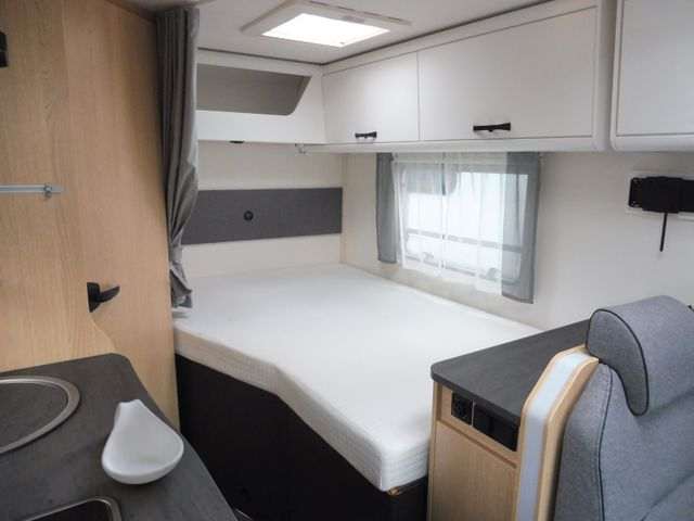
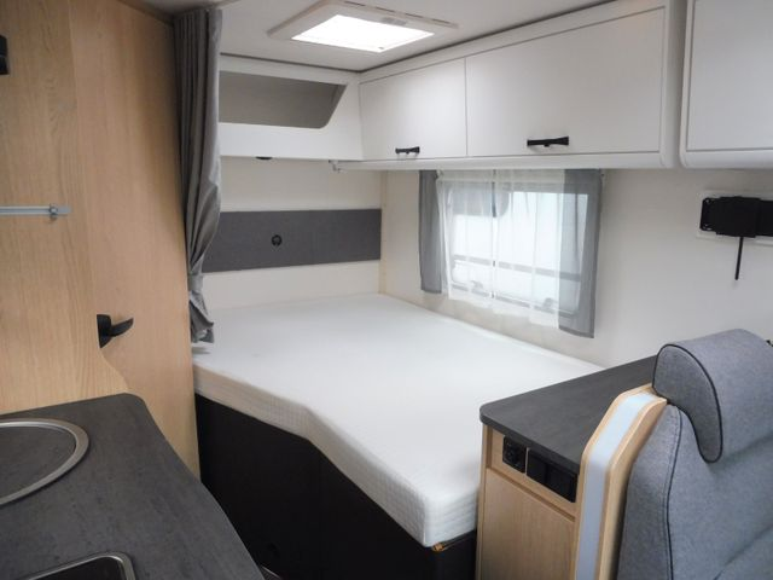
- spoon rest (136, 436)
